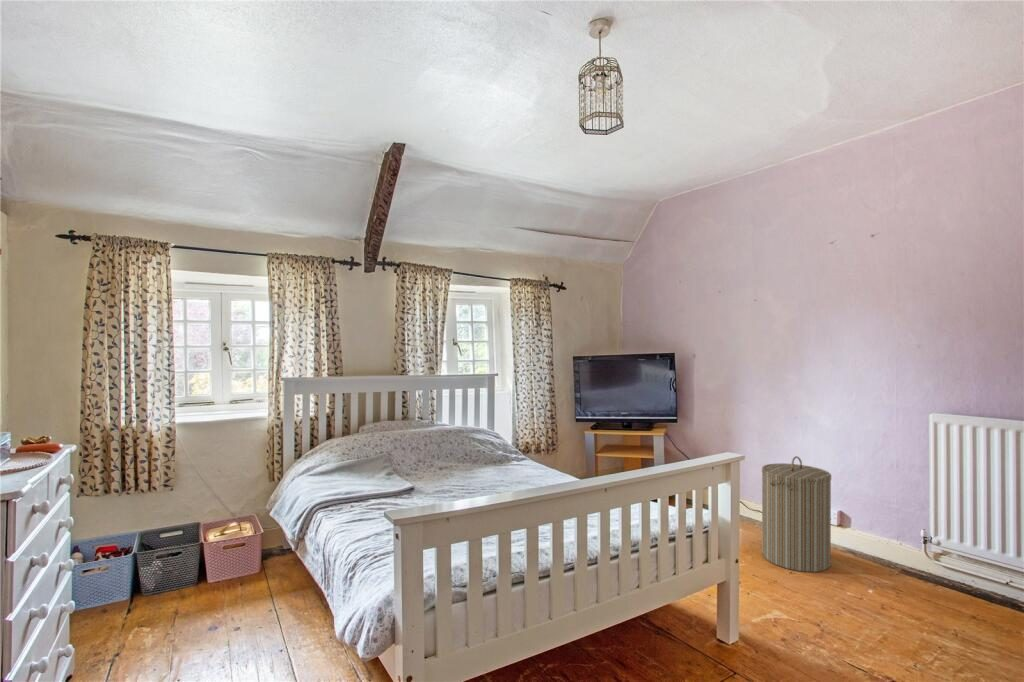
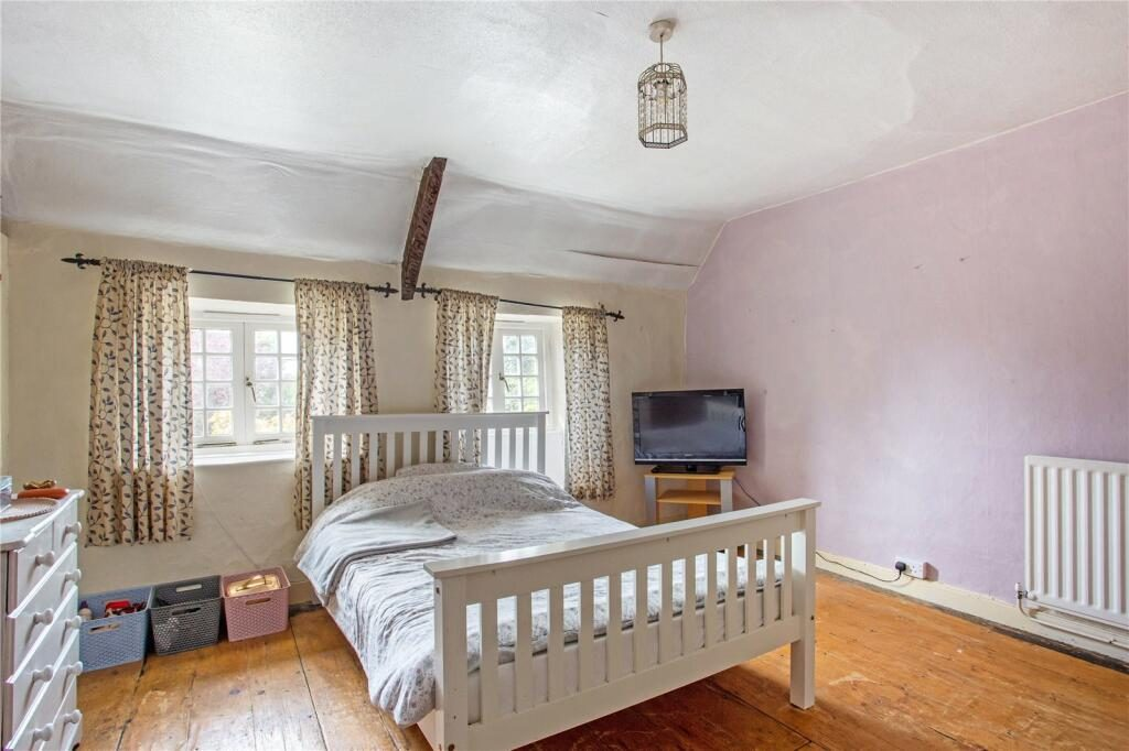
- laundry hamper (795, 507)
